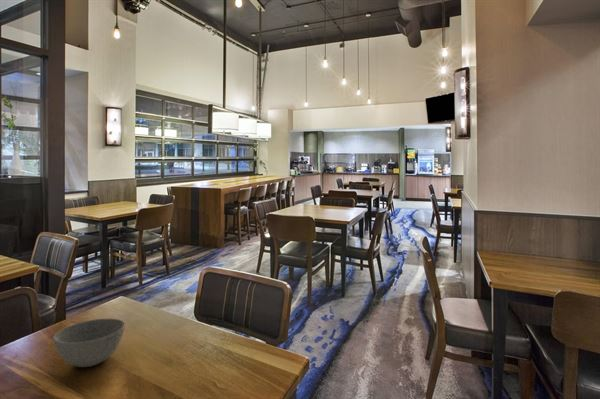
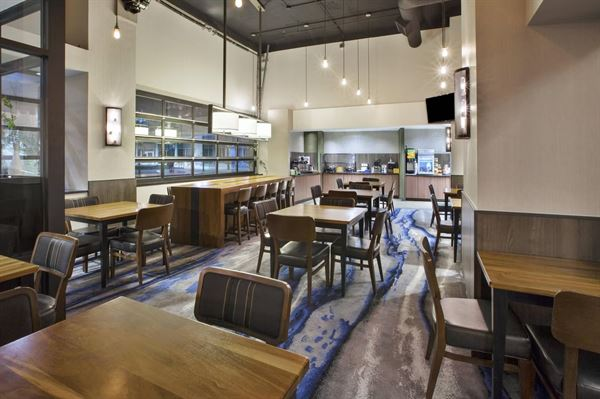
- bowl (91, 345)
